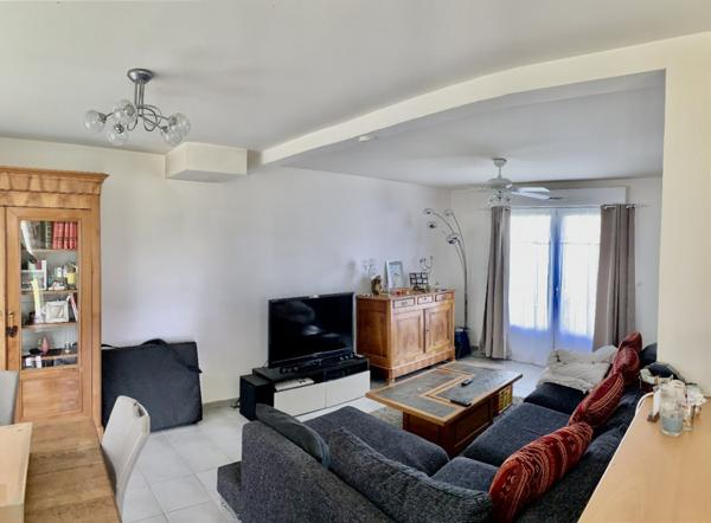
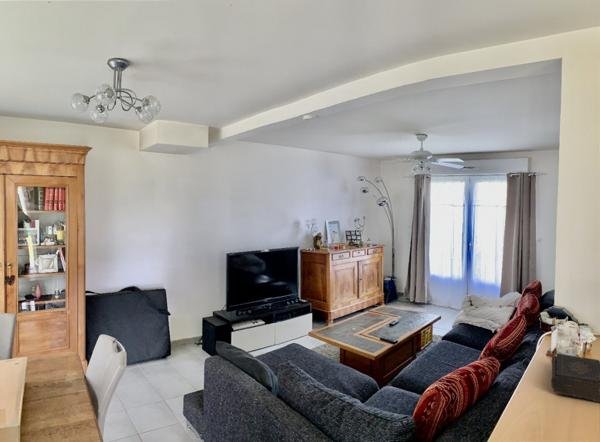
+ book (576, 375)
